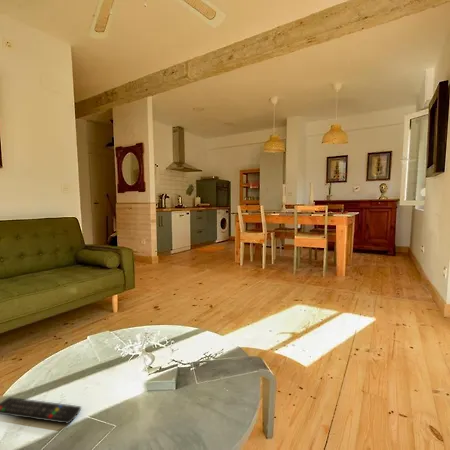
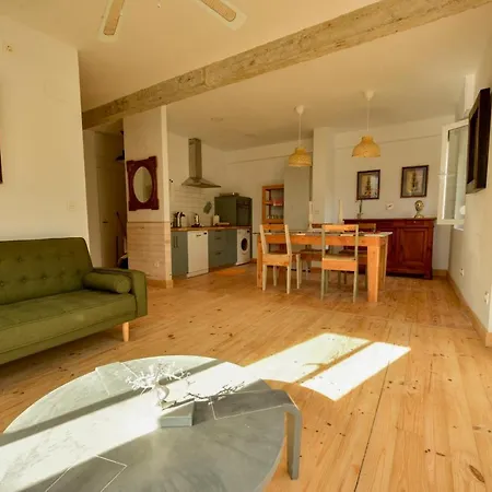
- remote control (36, 410)
